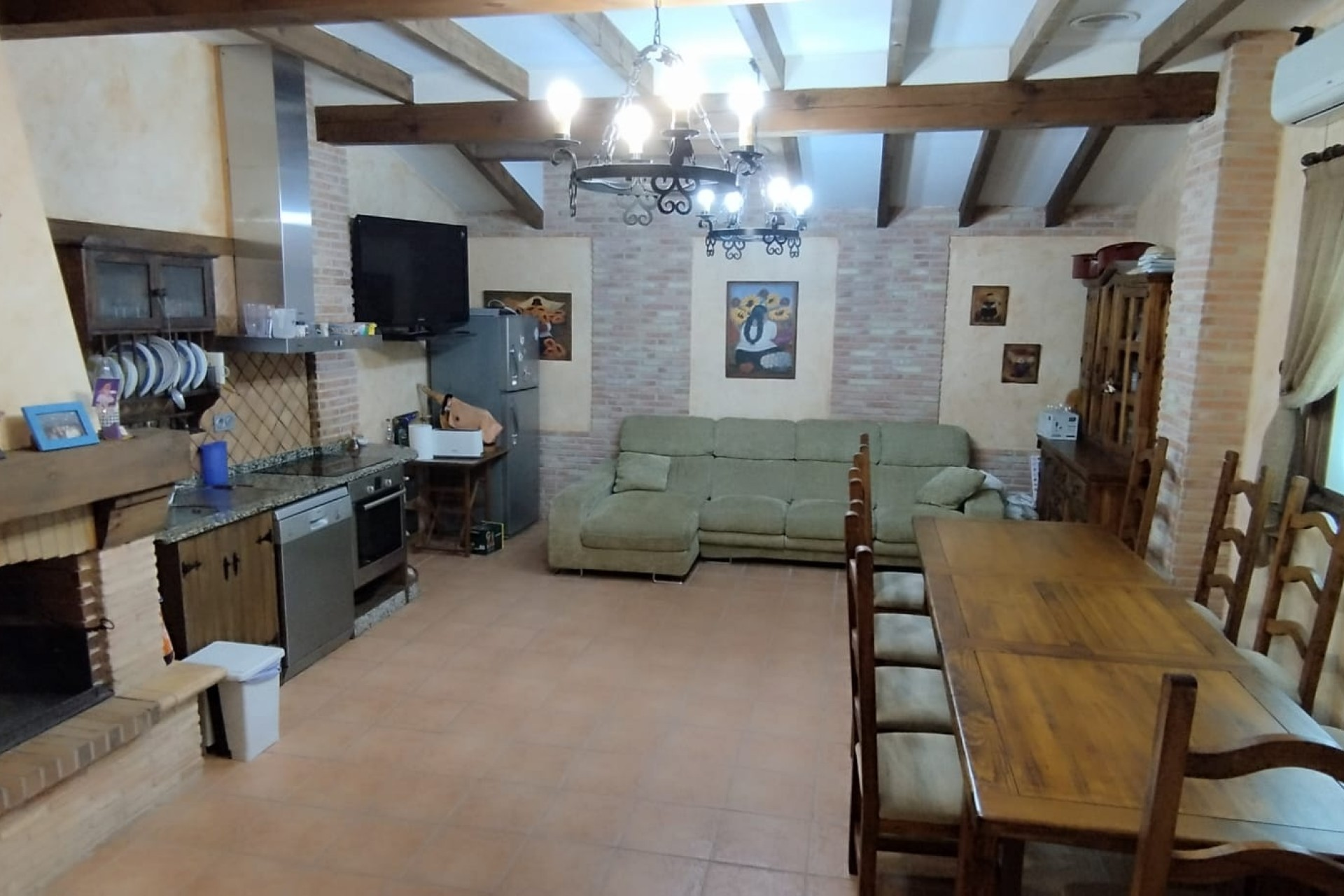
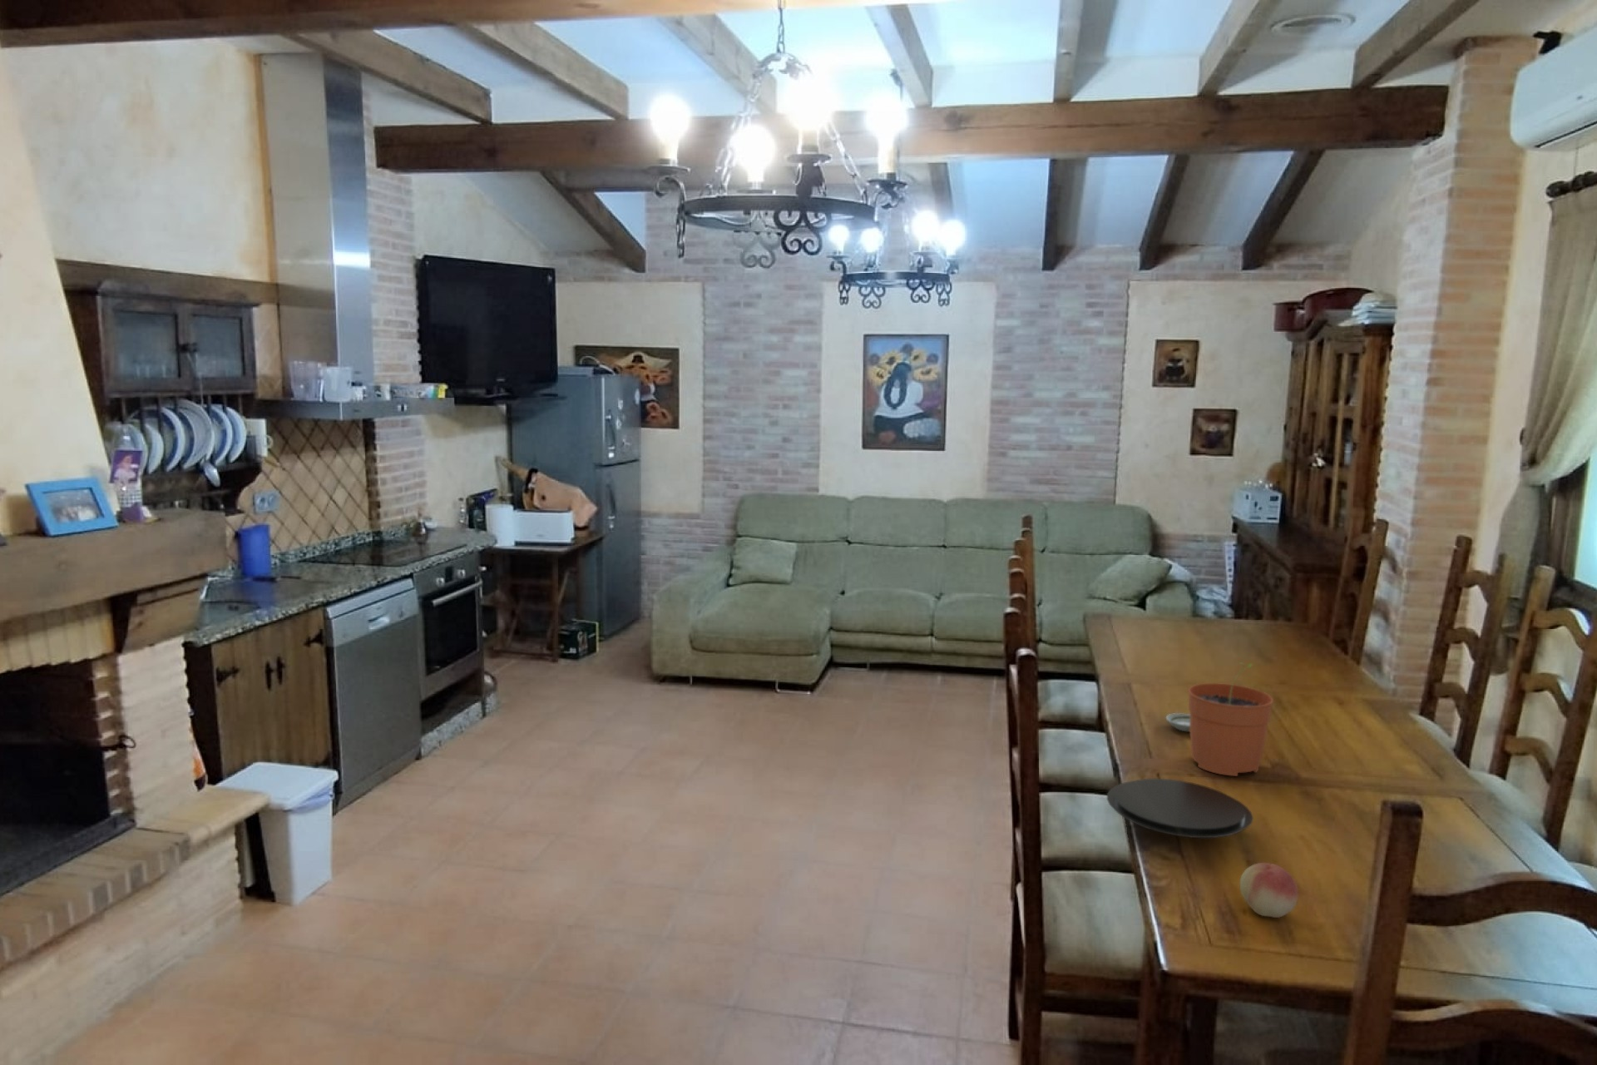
+ plate (1176, 814)
+ saucer (1185, 724)
+ fruit (1267, 889)
+ plant pot (1229, 711)
